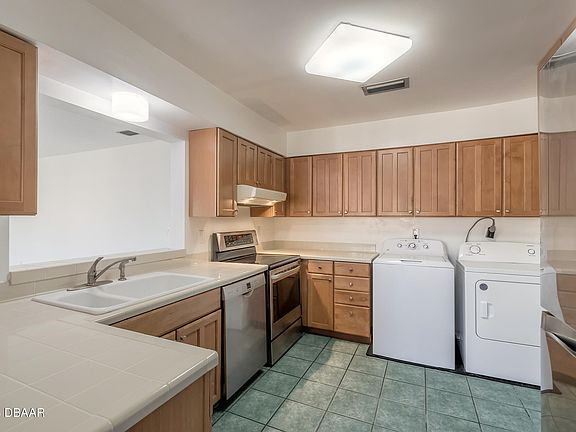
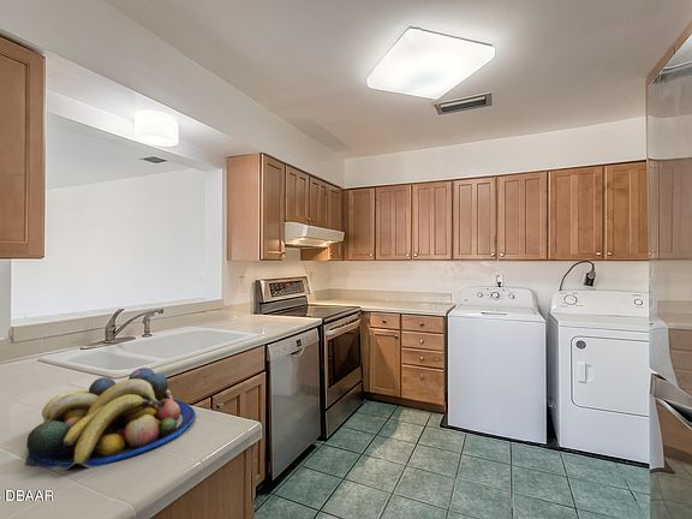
+ fruit bowl (120, 404)
